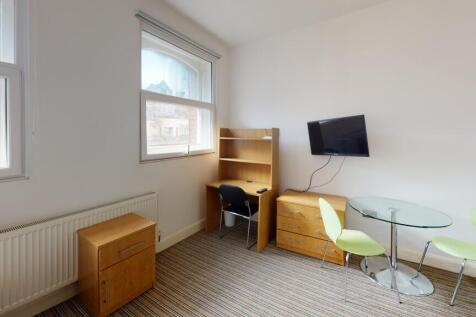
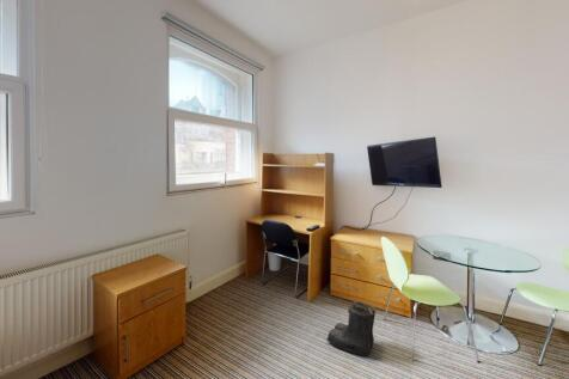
+ boots (350, 323)
